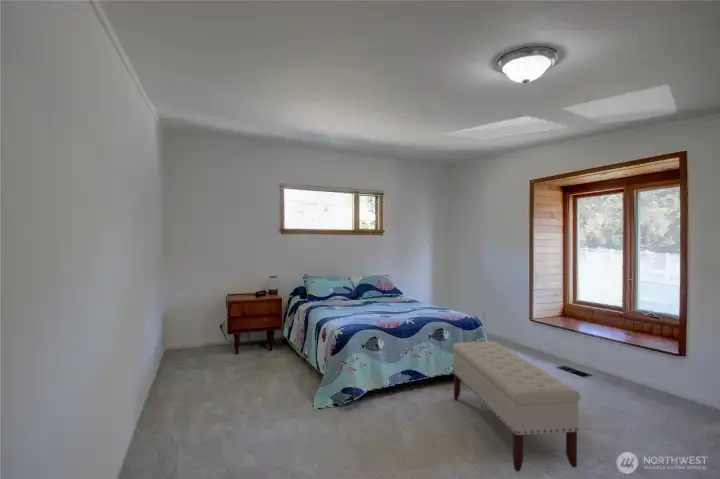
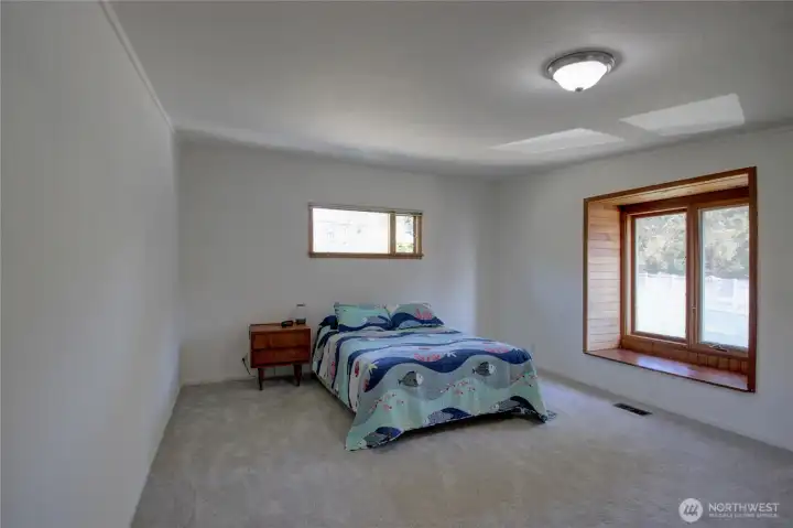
- bench (504, 393)
